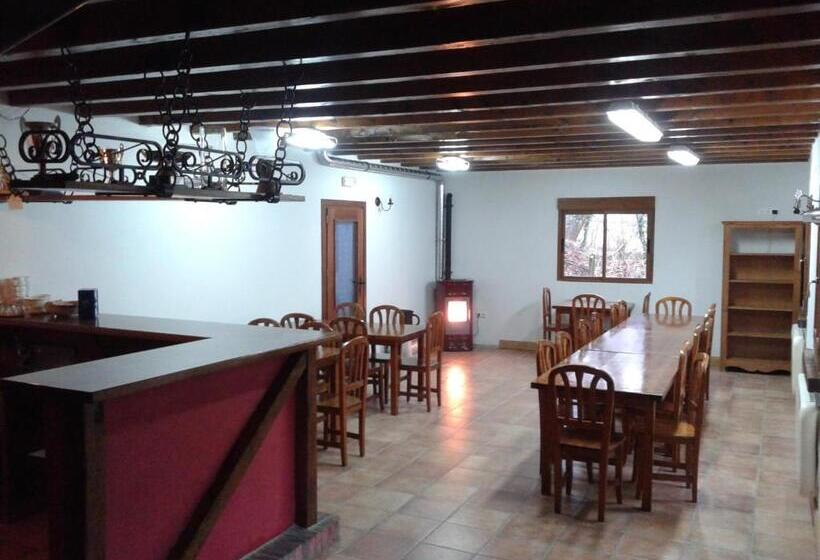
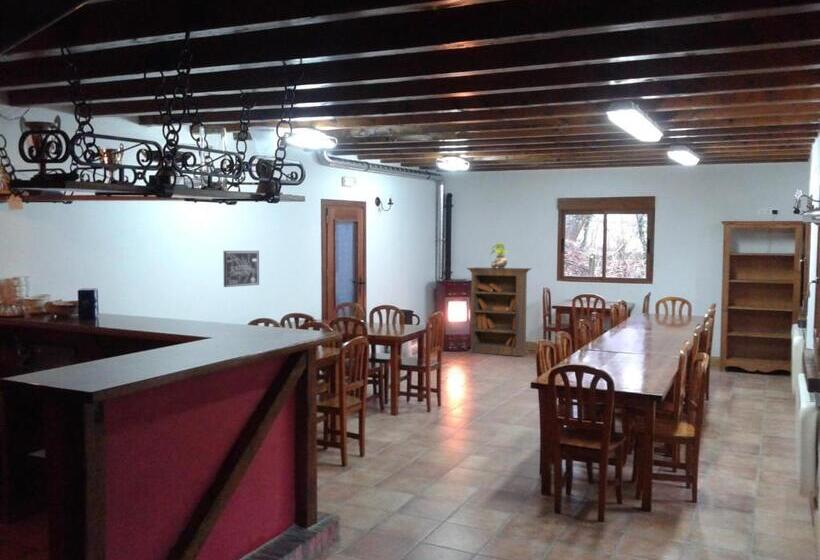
+ bookcase (498, 310)
+ wall art (241, 268)
+ potted plant (498, 254)
